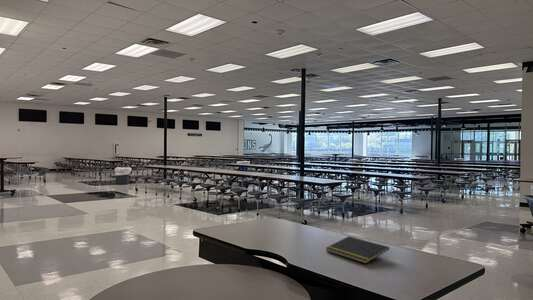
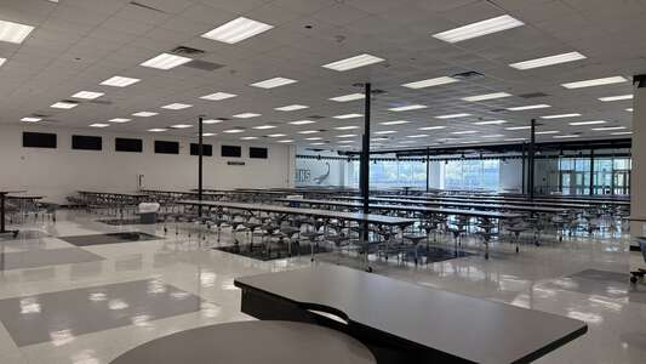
- notepad (356, 248)
